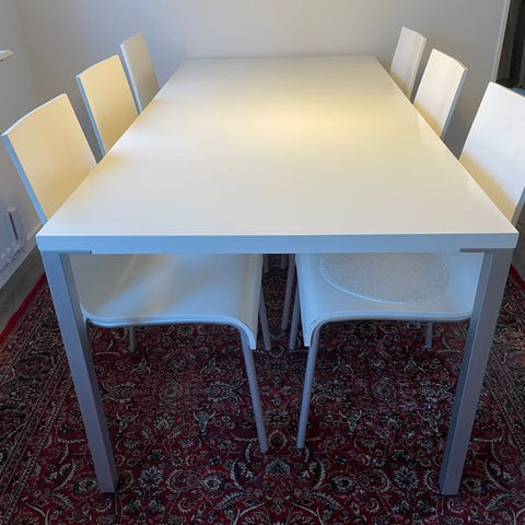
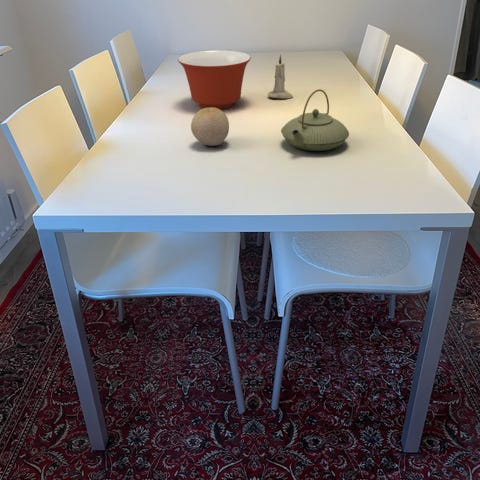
+ fruit (210, 127)
+ candle (281, 76)
+ mixing bowl (215, 81)
+ teapot (313, 118)
